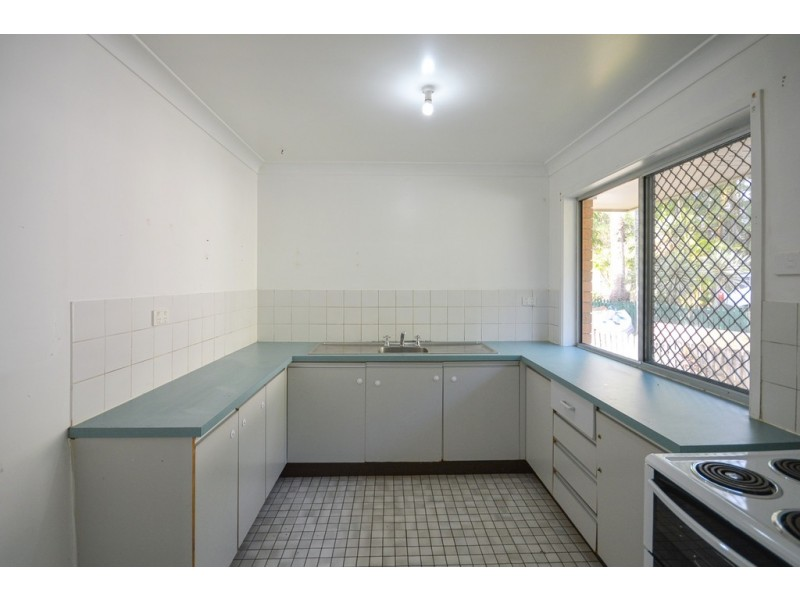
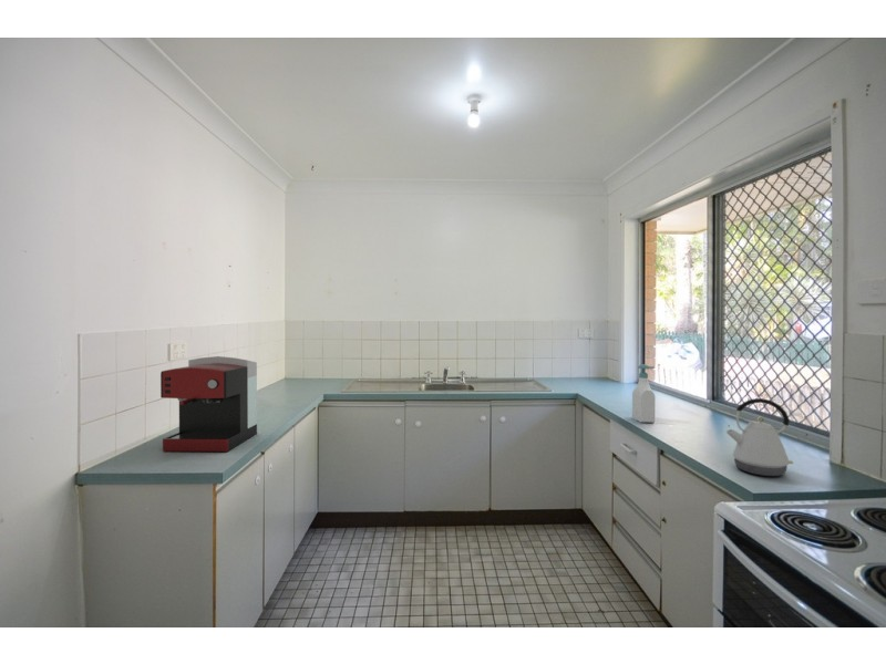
+ soap bottle (645, 392)
+ coffee maker (207, 401)
+ kettle (758, 434)
